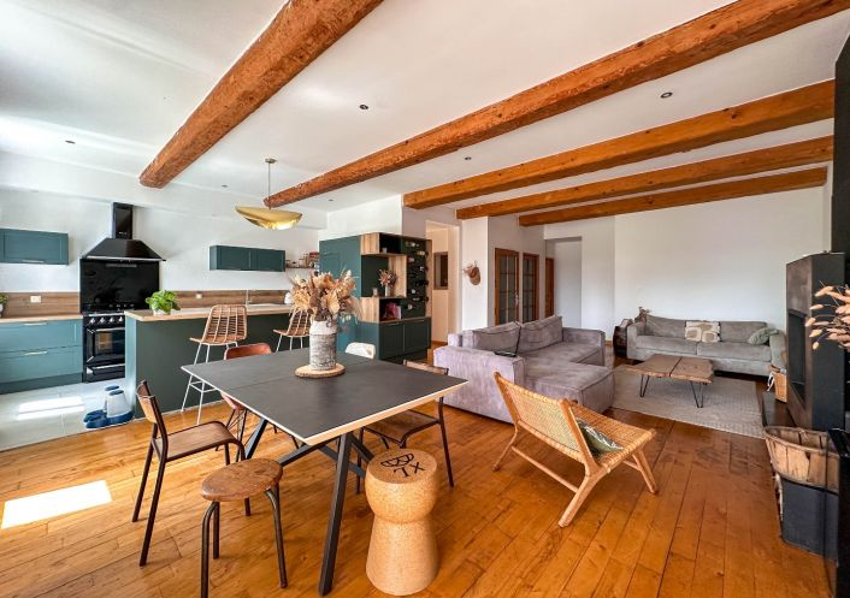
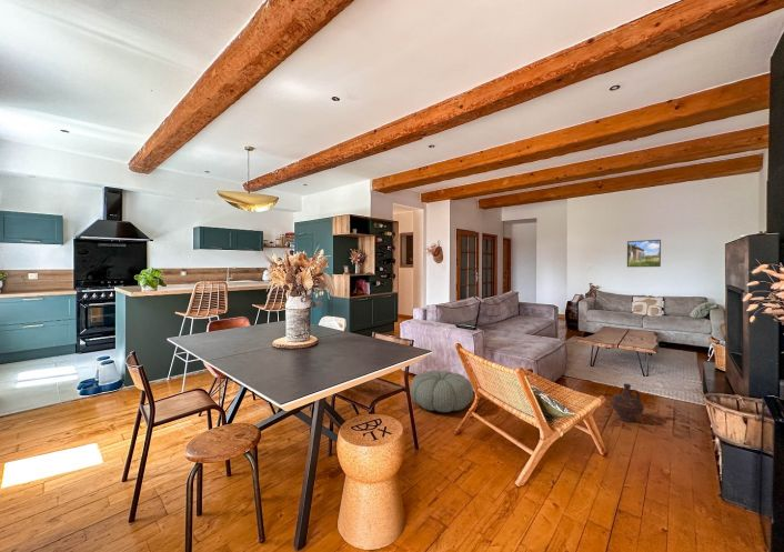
+ pouf (441, 389)
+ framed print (643, 253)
+ ceramic jug (626, 401)
